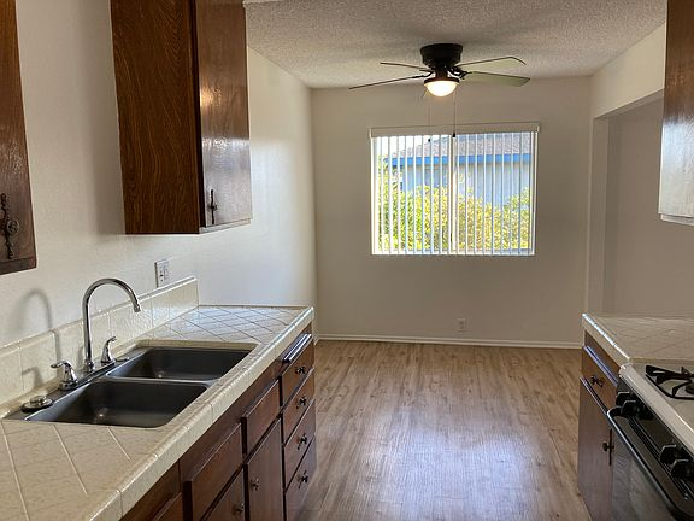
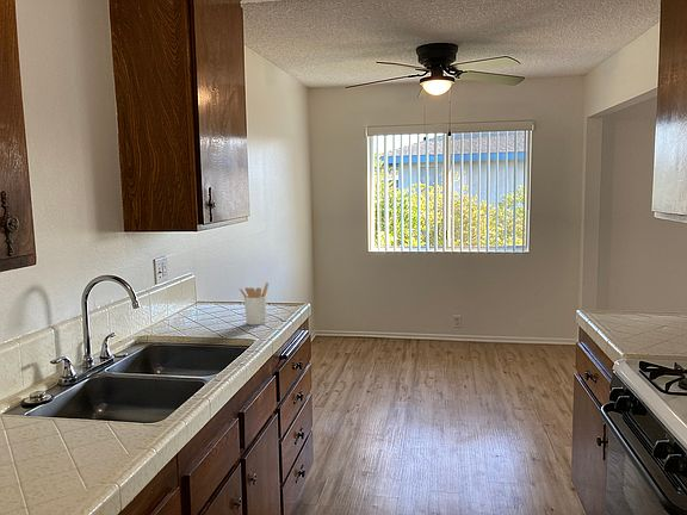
+ utensil holder (254, 303)
